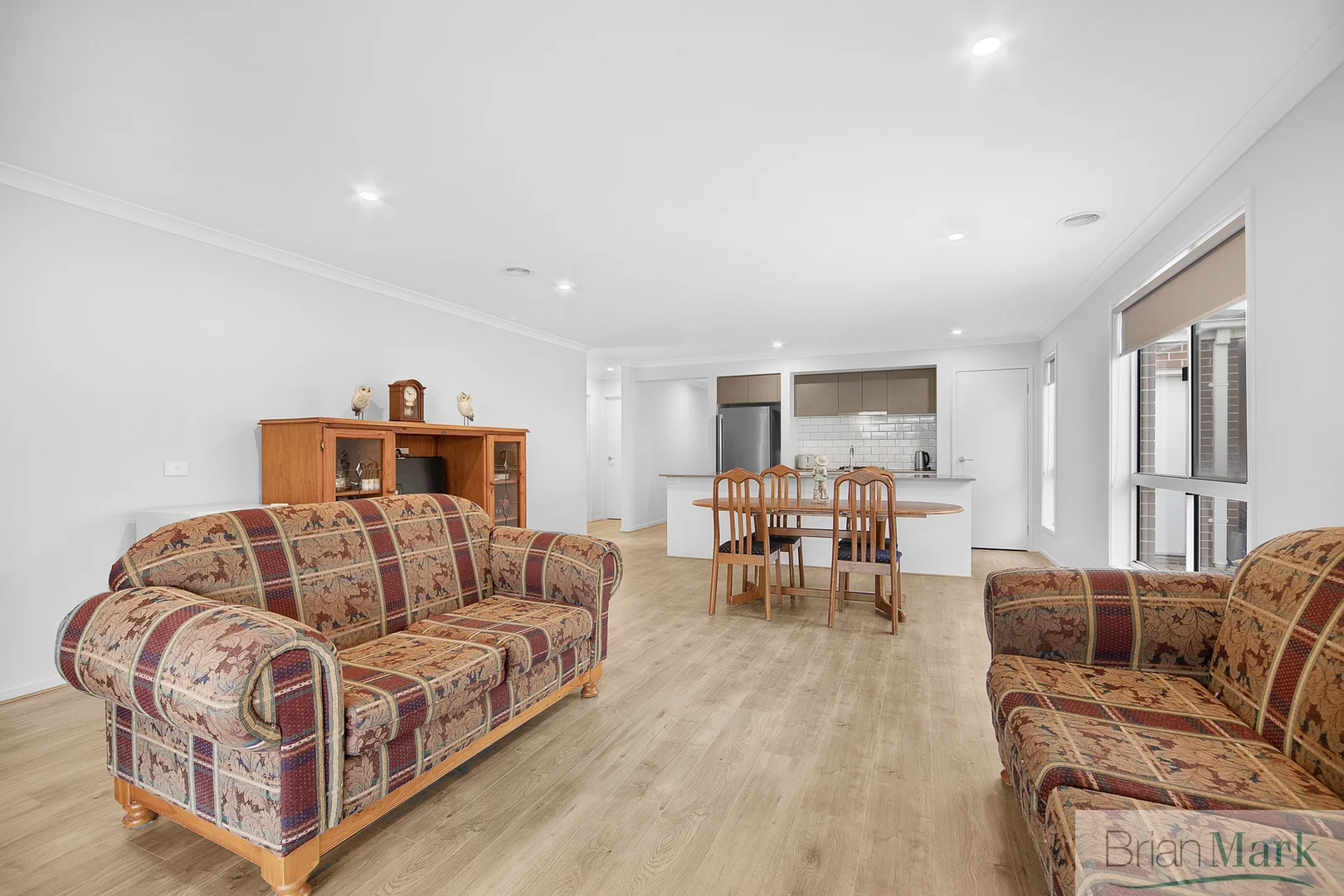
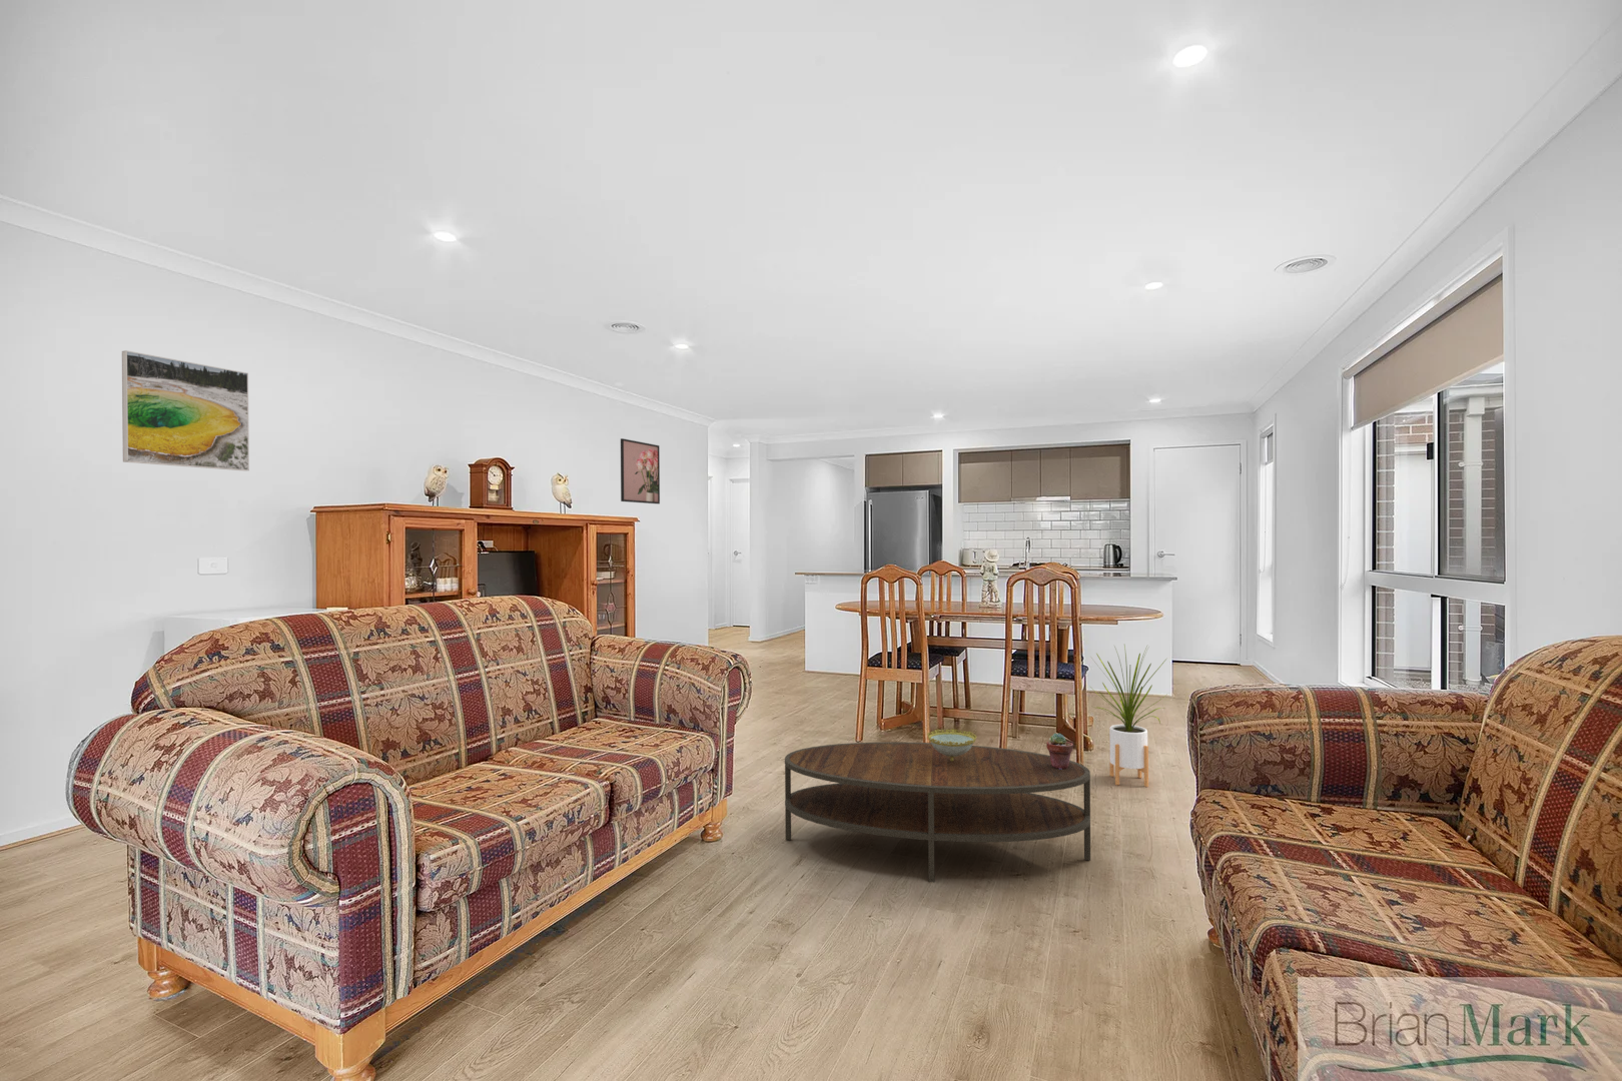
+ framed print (641, 473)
+ house plant (1127, 712)
+ coffee table (932, 806)
+ decorative bowl (951, 747)
+ potted succulent (1060, 749)
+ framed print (189, 414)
